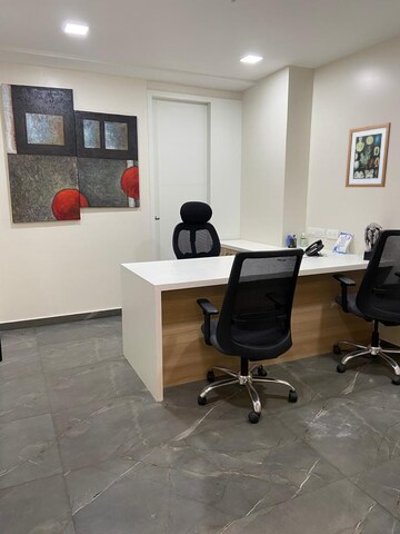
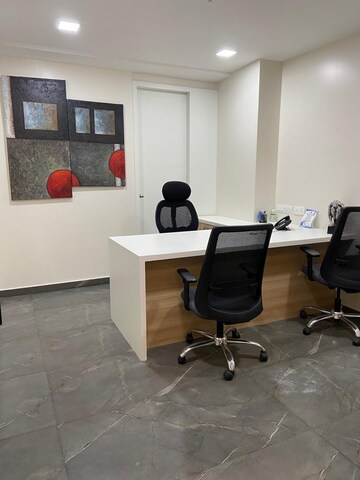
- wall art (366, 157)
